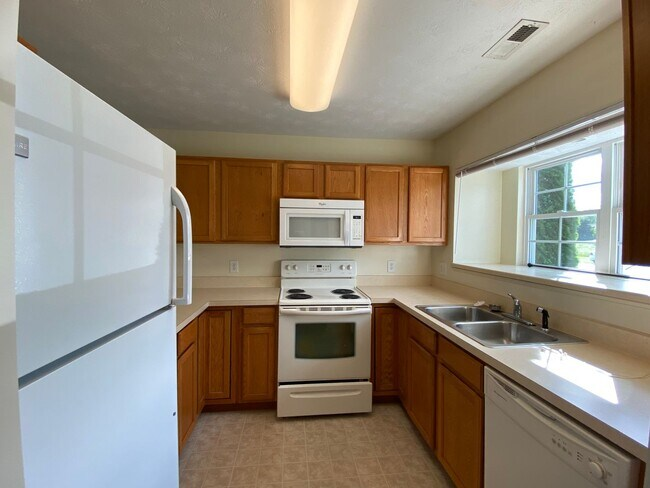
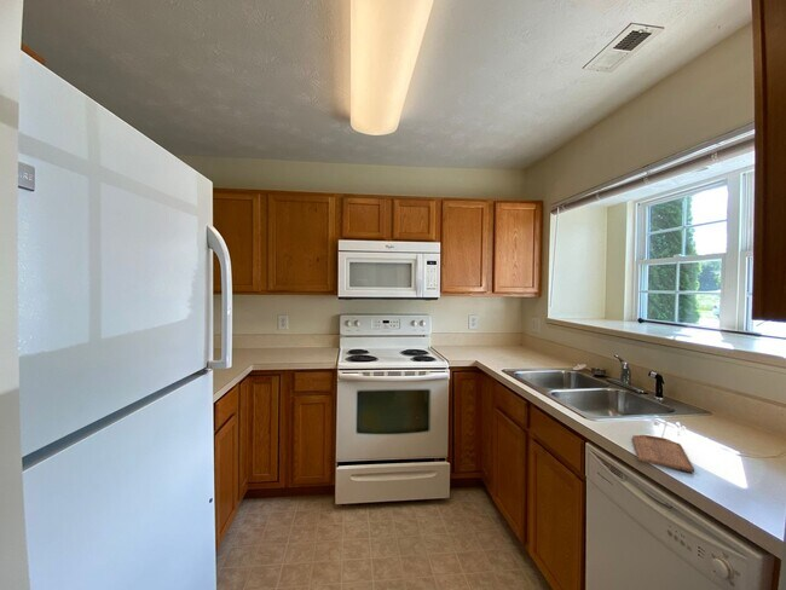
+ cutting board (659, 450)
